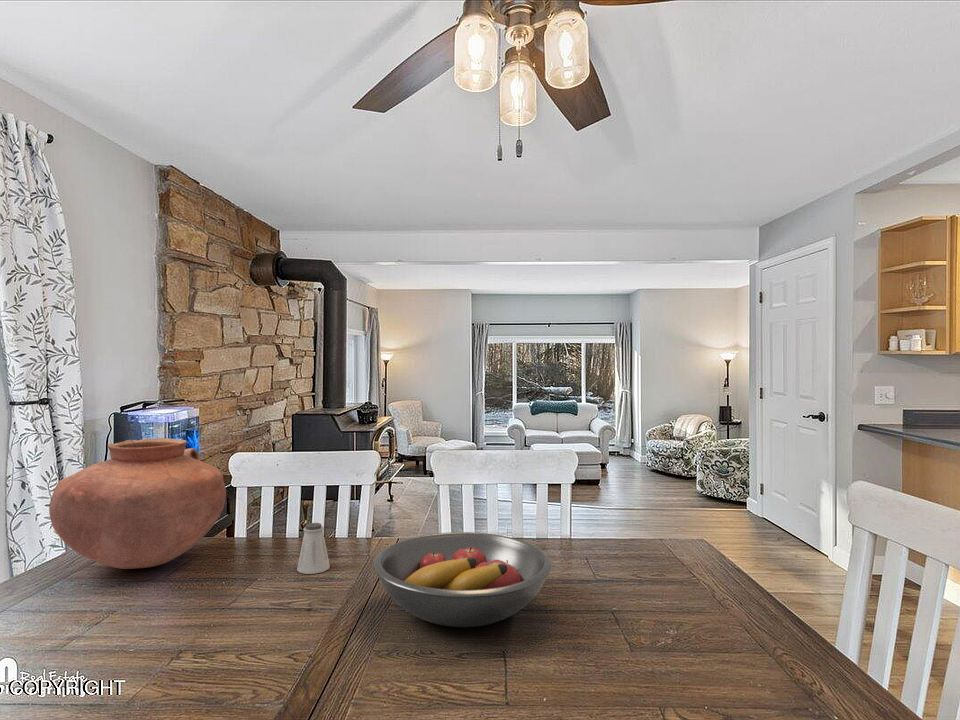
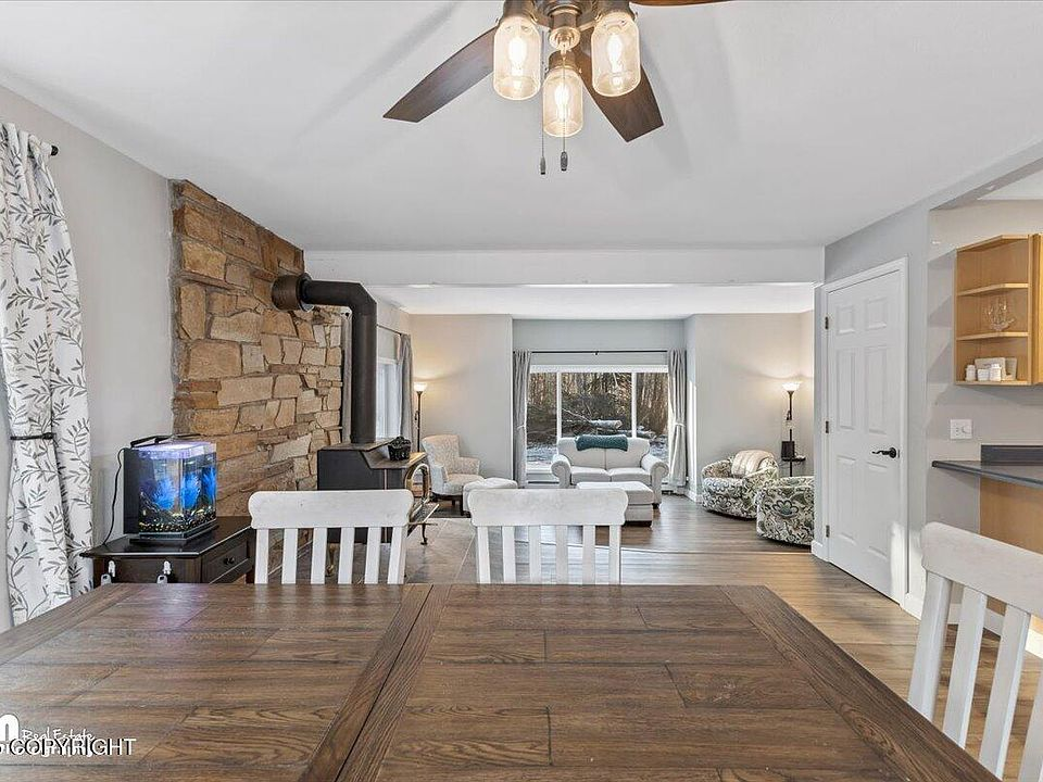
- vase (144, 503)
- saltshaker (313, 546)
- fruit bowl (462, 576)
